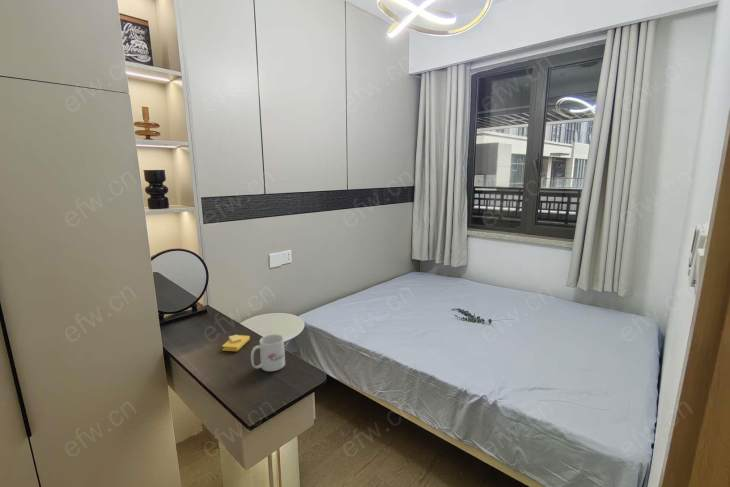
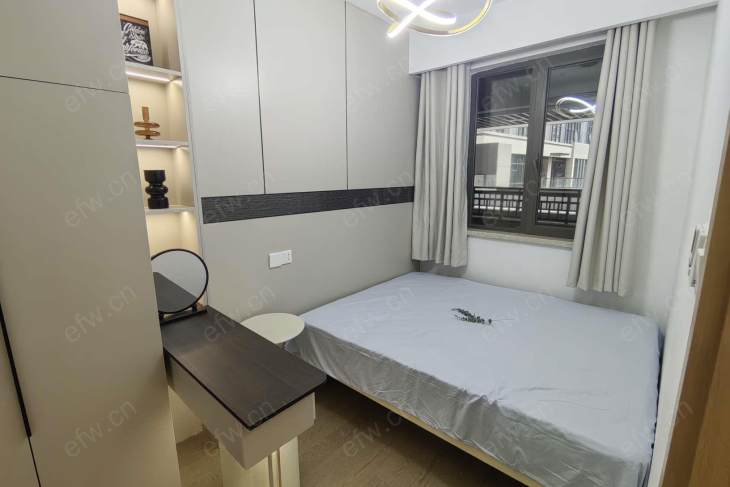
- sticky notes (236, 341)
- mug (267, 353)
